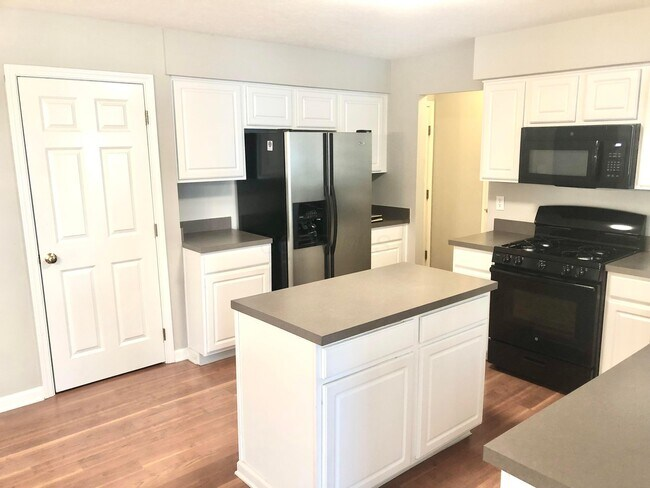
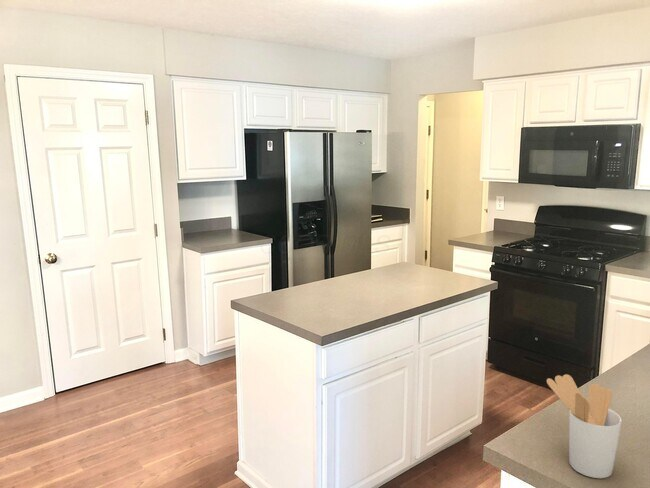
+ utensil holder (581, 422)
